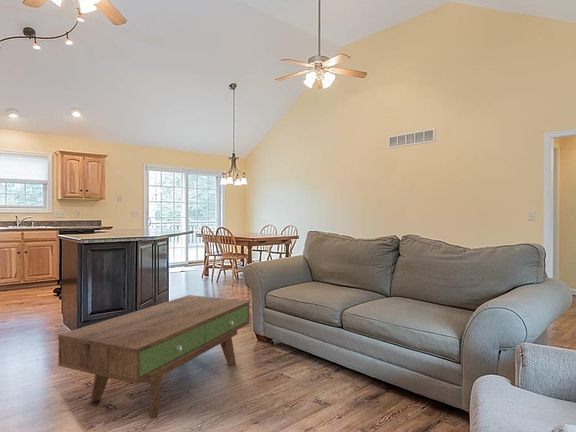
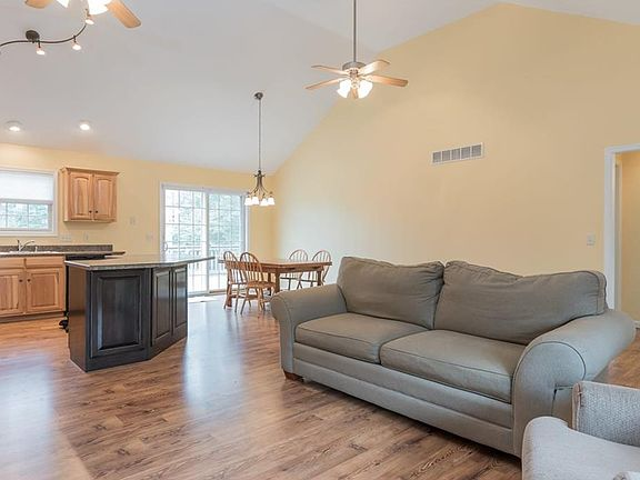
- coffee table (171, 347)
